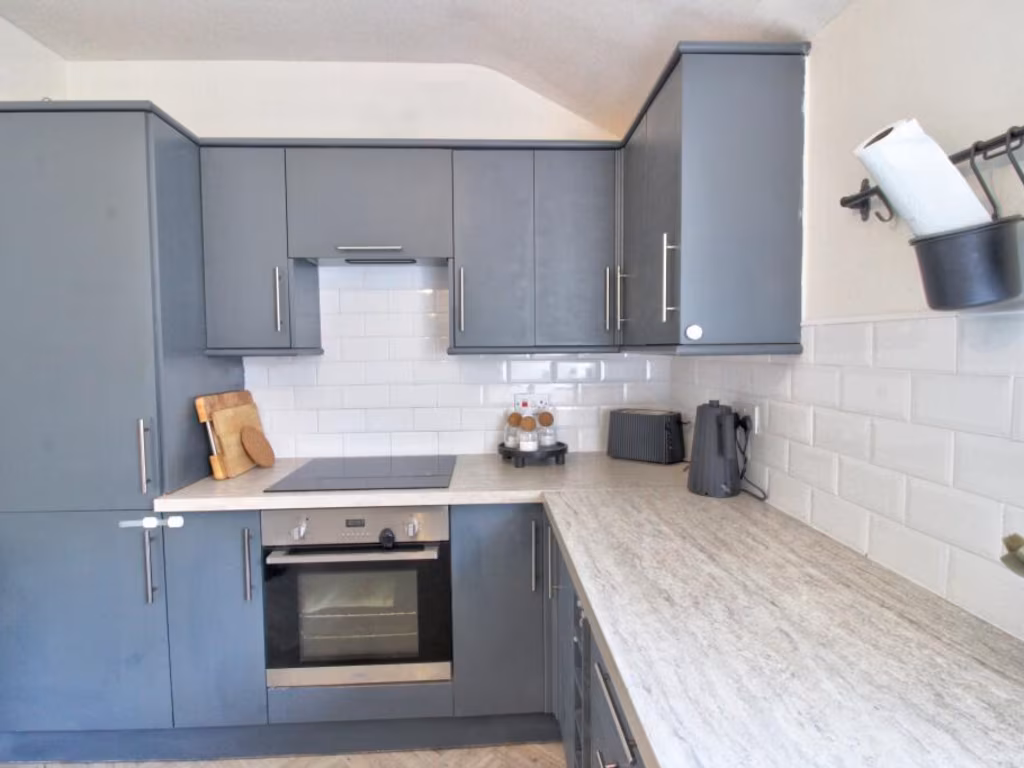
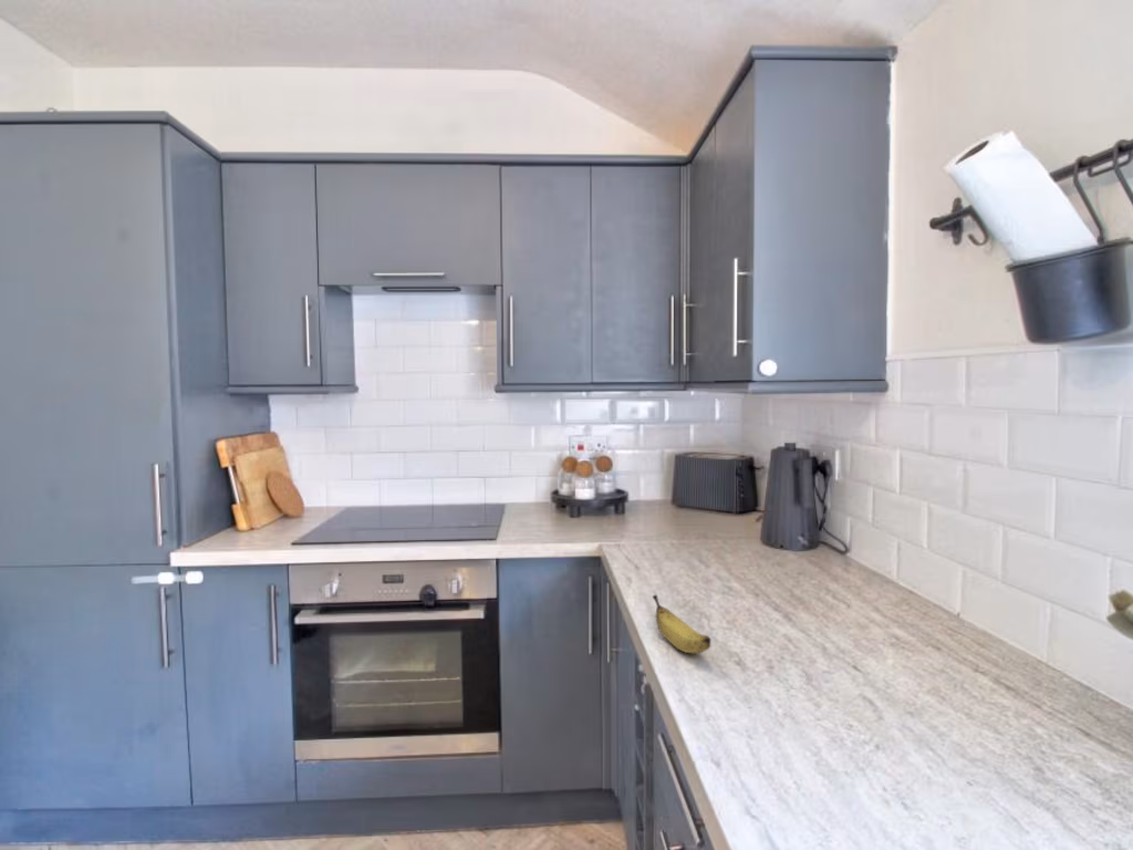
+ banana (679, 628)
